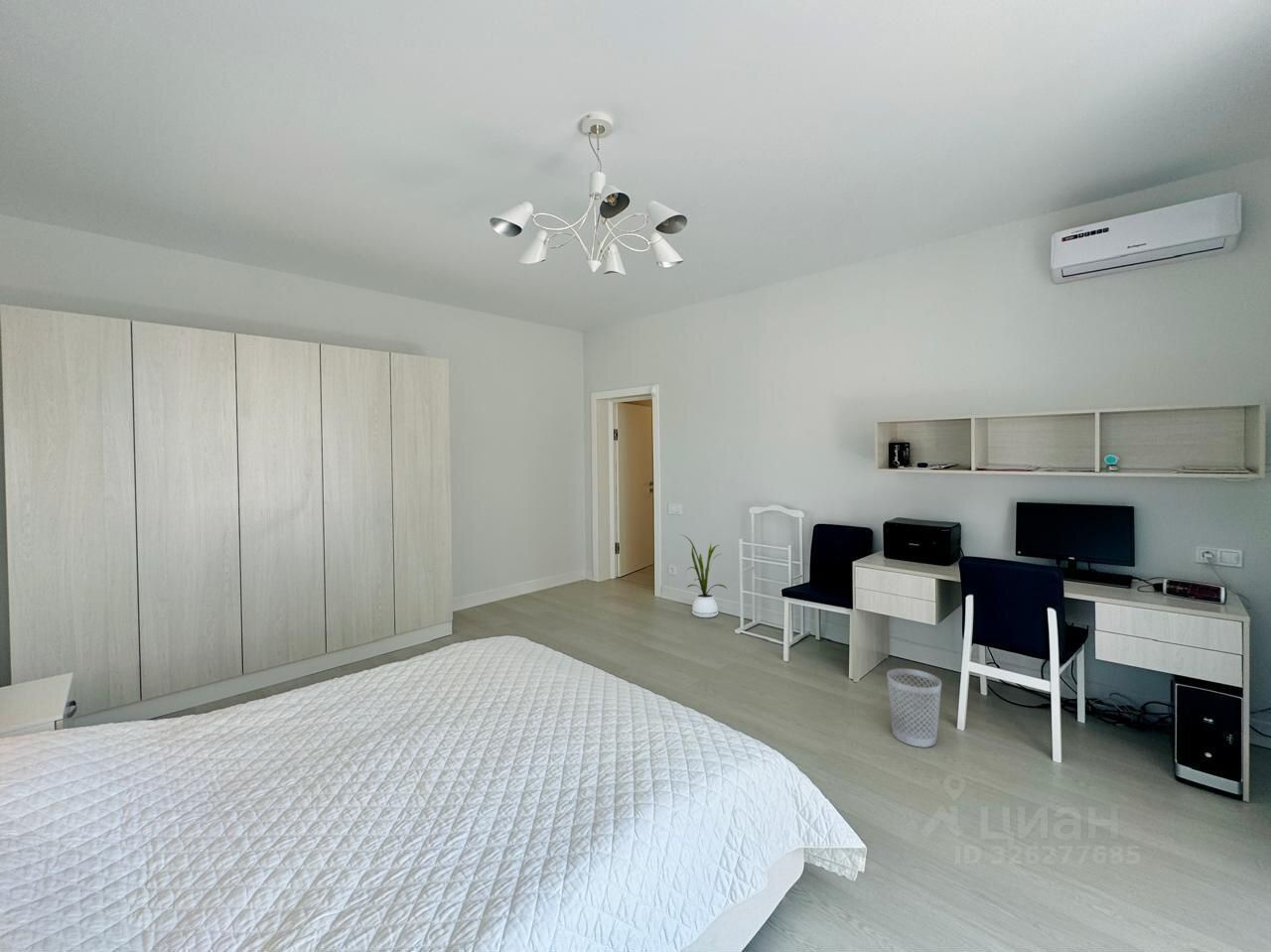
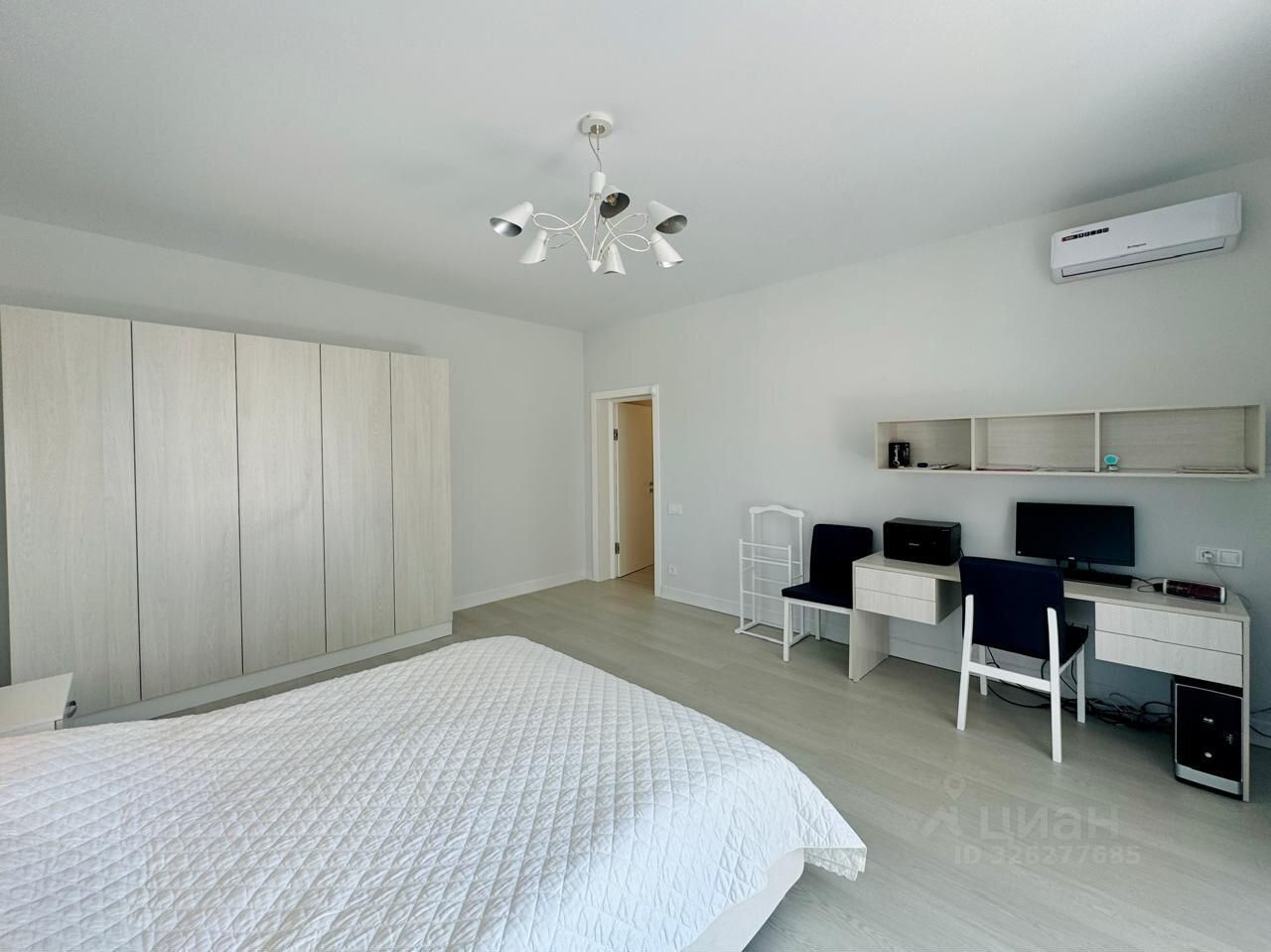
- house plant (702, 575)
- wastebasket (914, 707)
